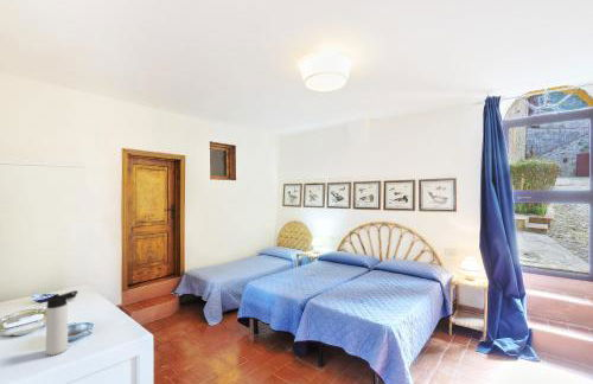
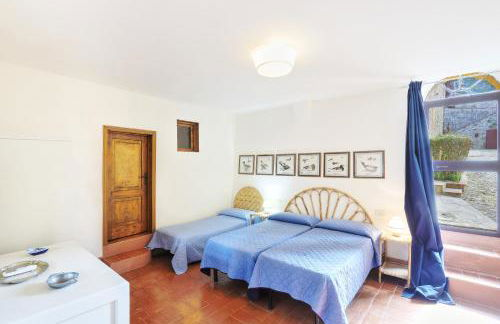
- thermos bottle (62, 321)
